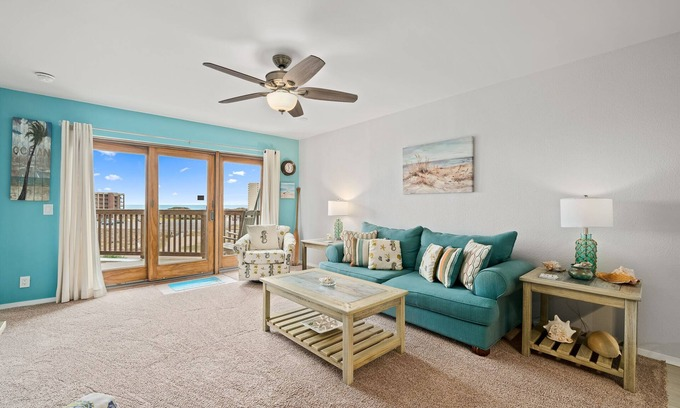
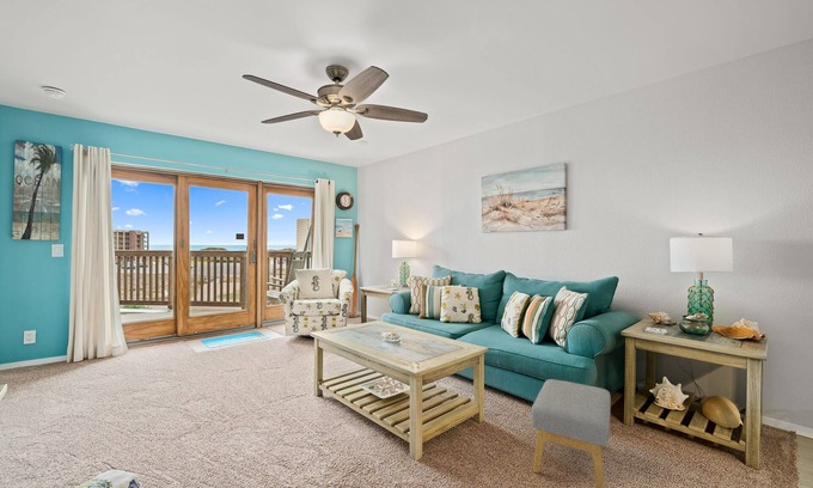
+ footstool (571, 426)
